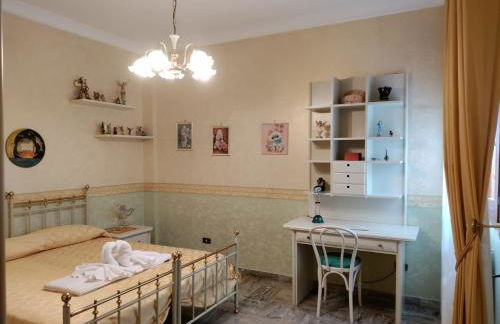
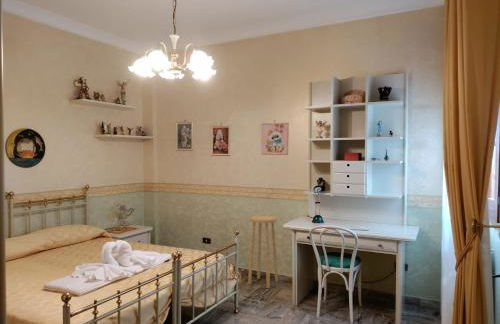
+ stool (266, 250)
